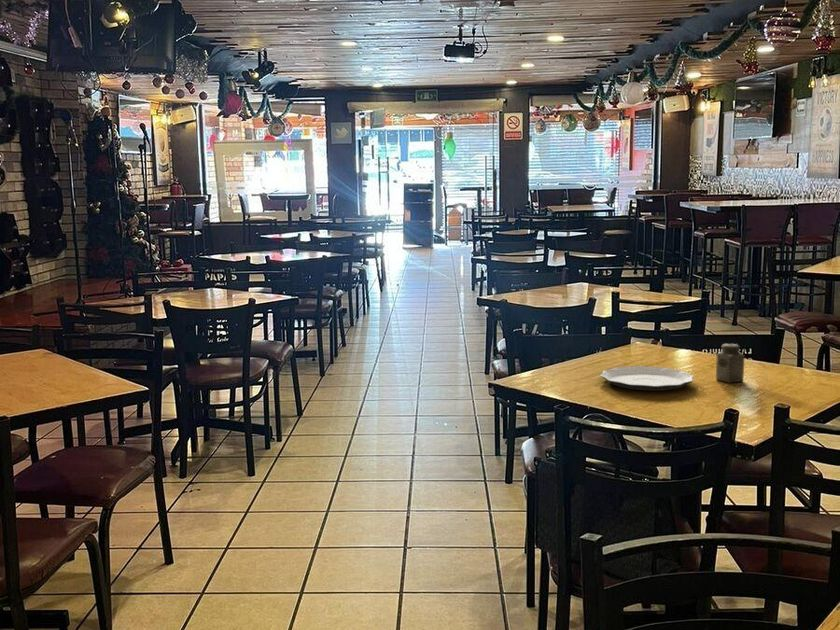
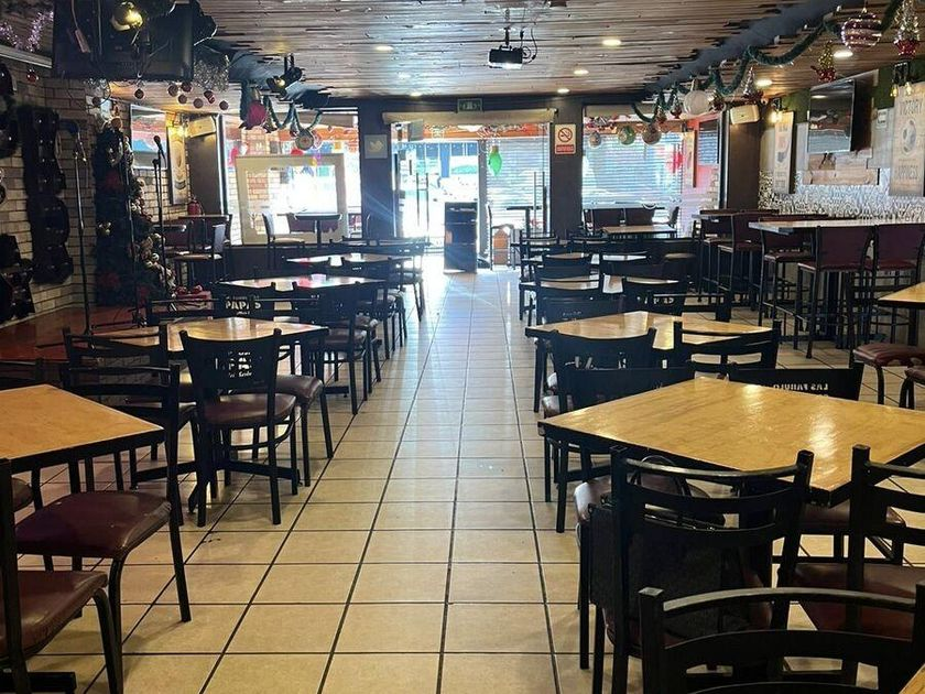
- plate (646, 378)
- salt shaker (730, 362)
